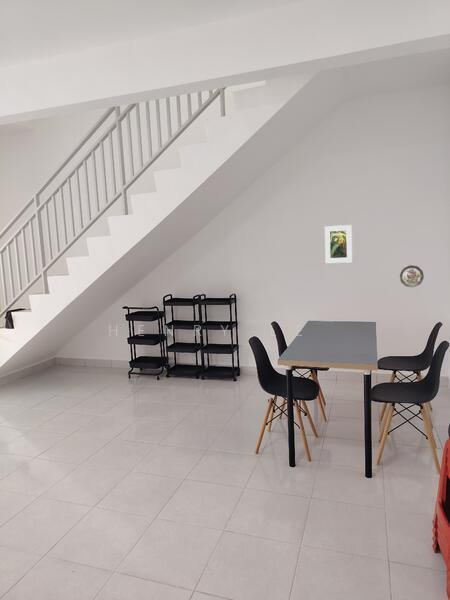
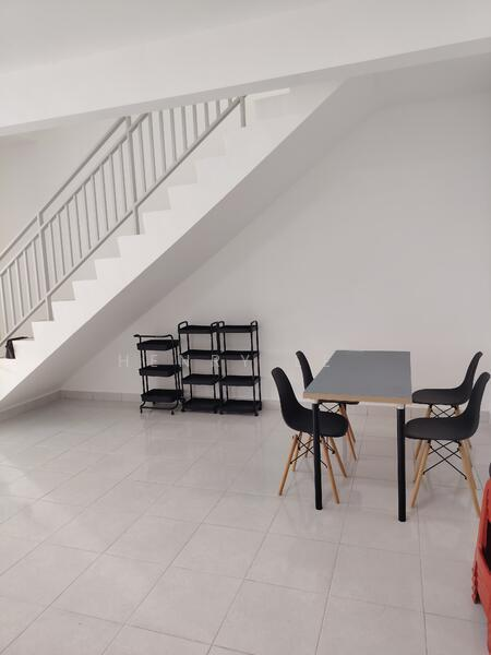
- decorative plate (411, 276)
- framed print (338, 244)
